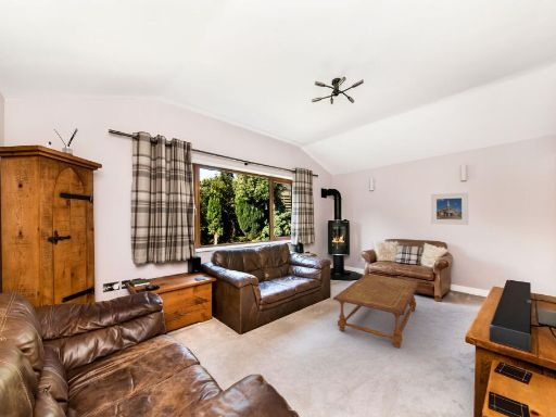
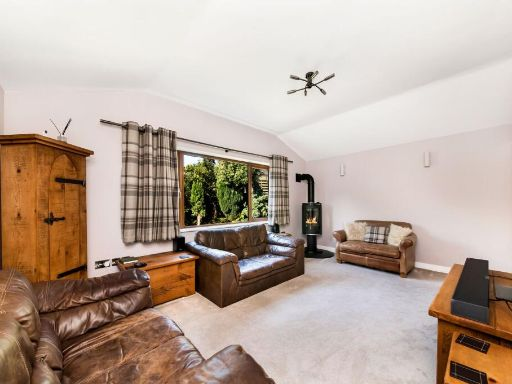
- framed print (448, 208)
- coffee table (380, 303)
